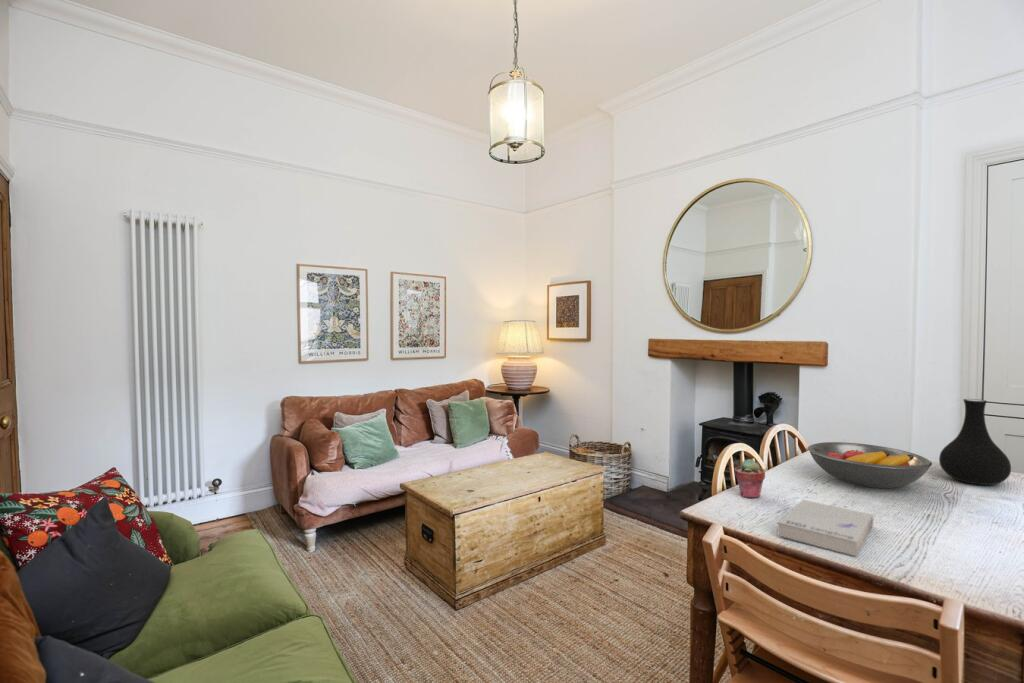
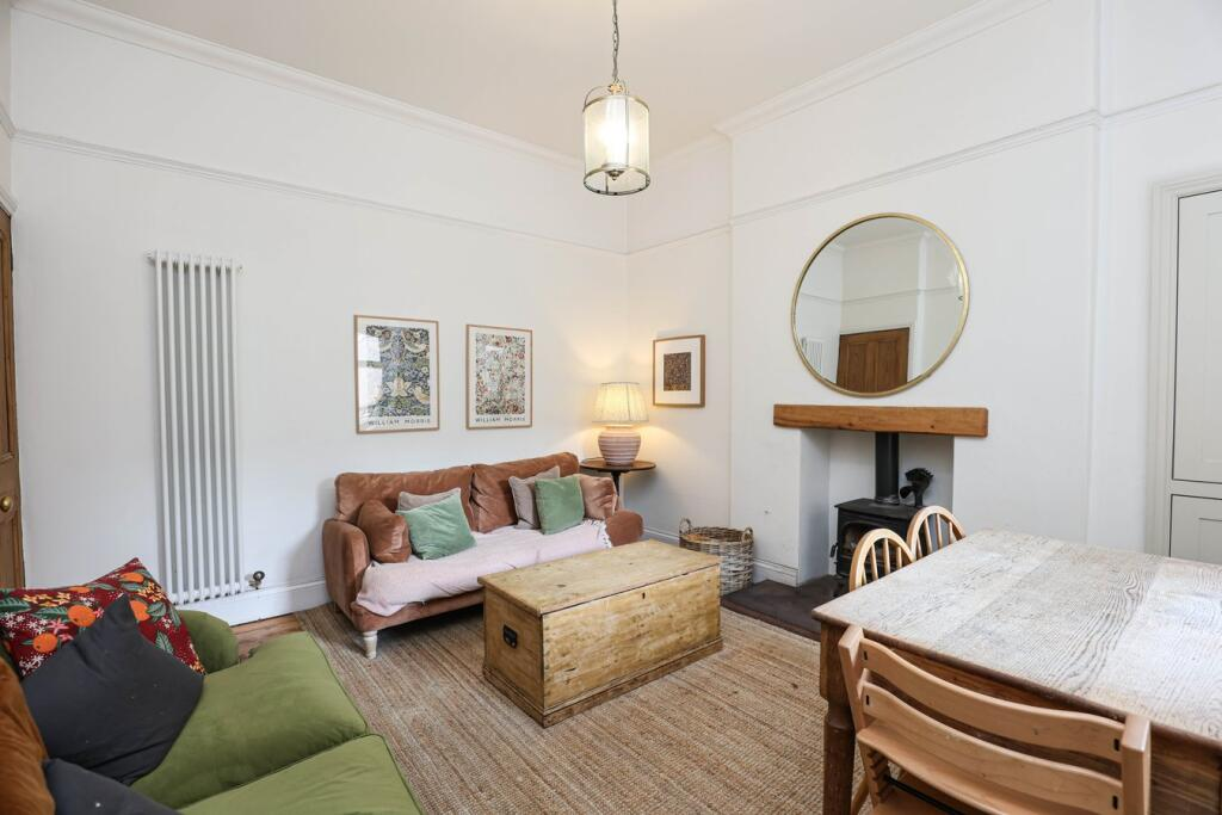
- vase (974, 440)
- book (826, 524)
- fruit bowl (865, 463)
- potted succulent (749, 476)
